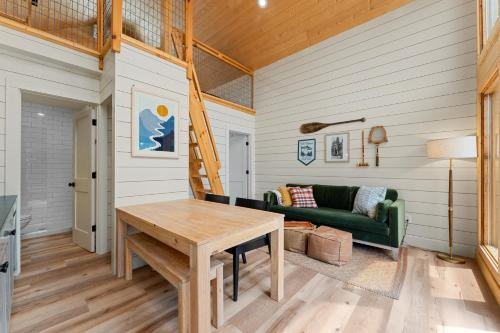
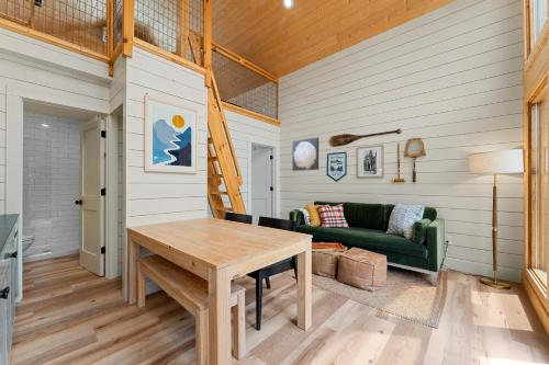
+ wall art (304, 155)
